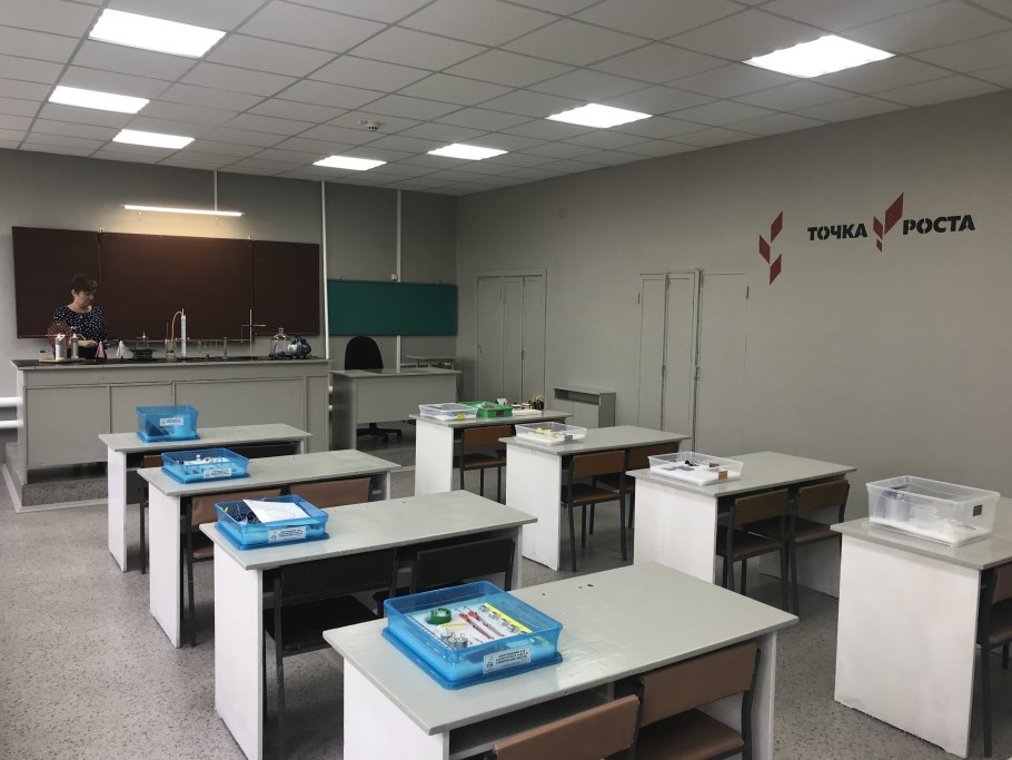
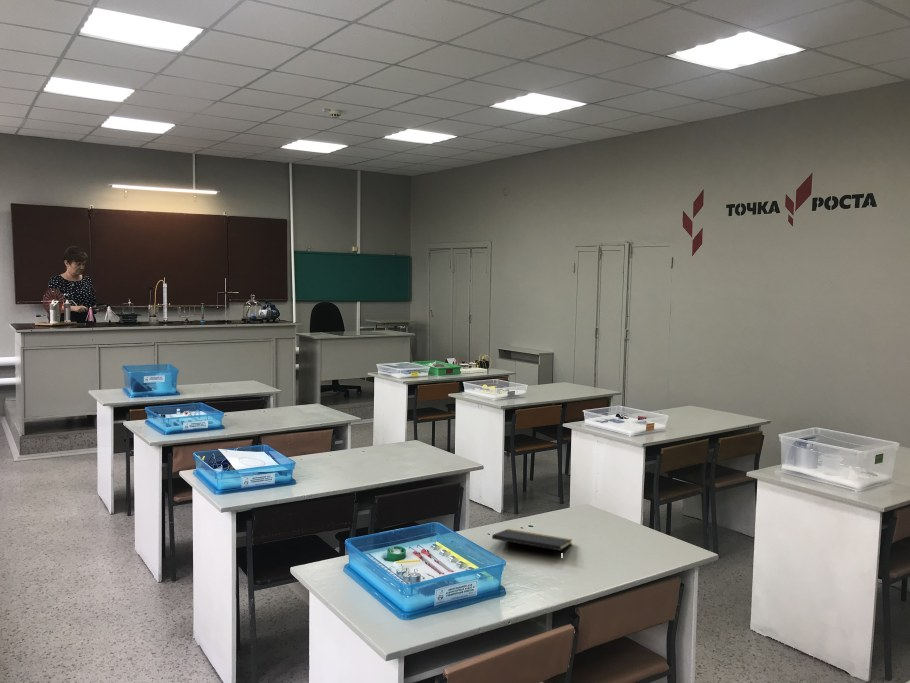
+ notepad (532, 539)
